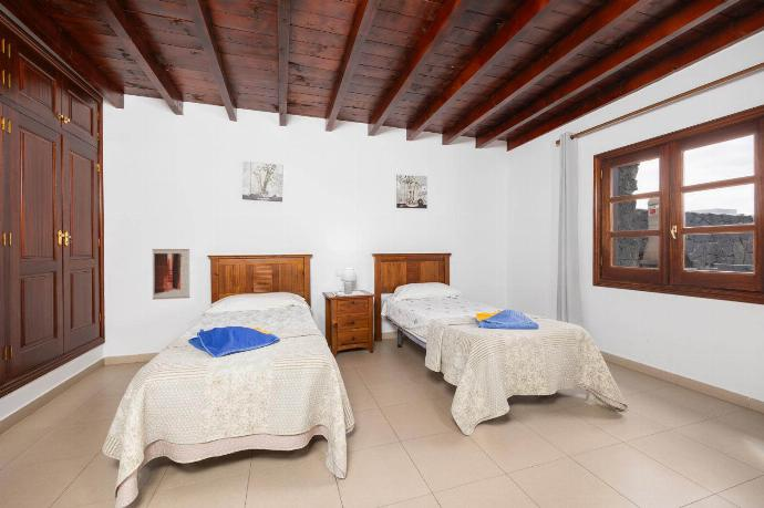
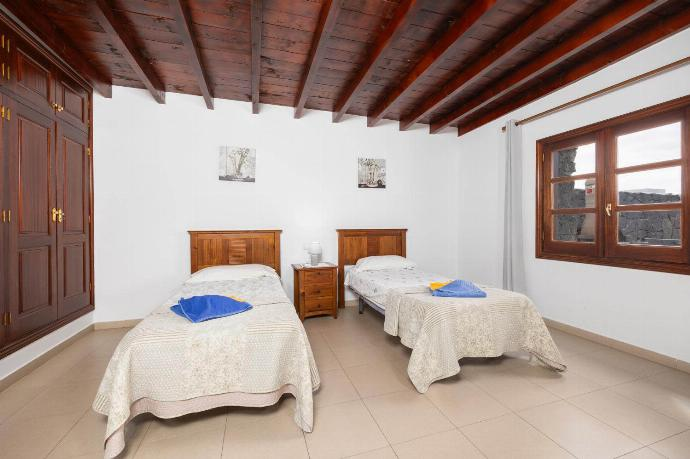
- wall art (171, 273)
